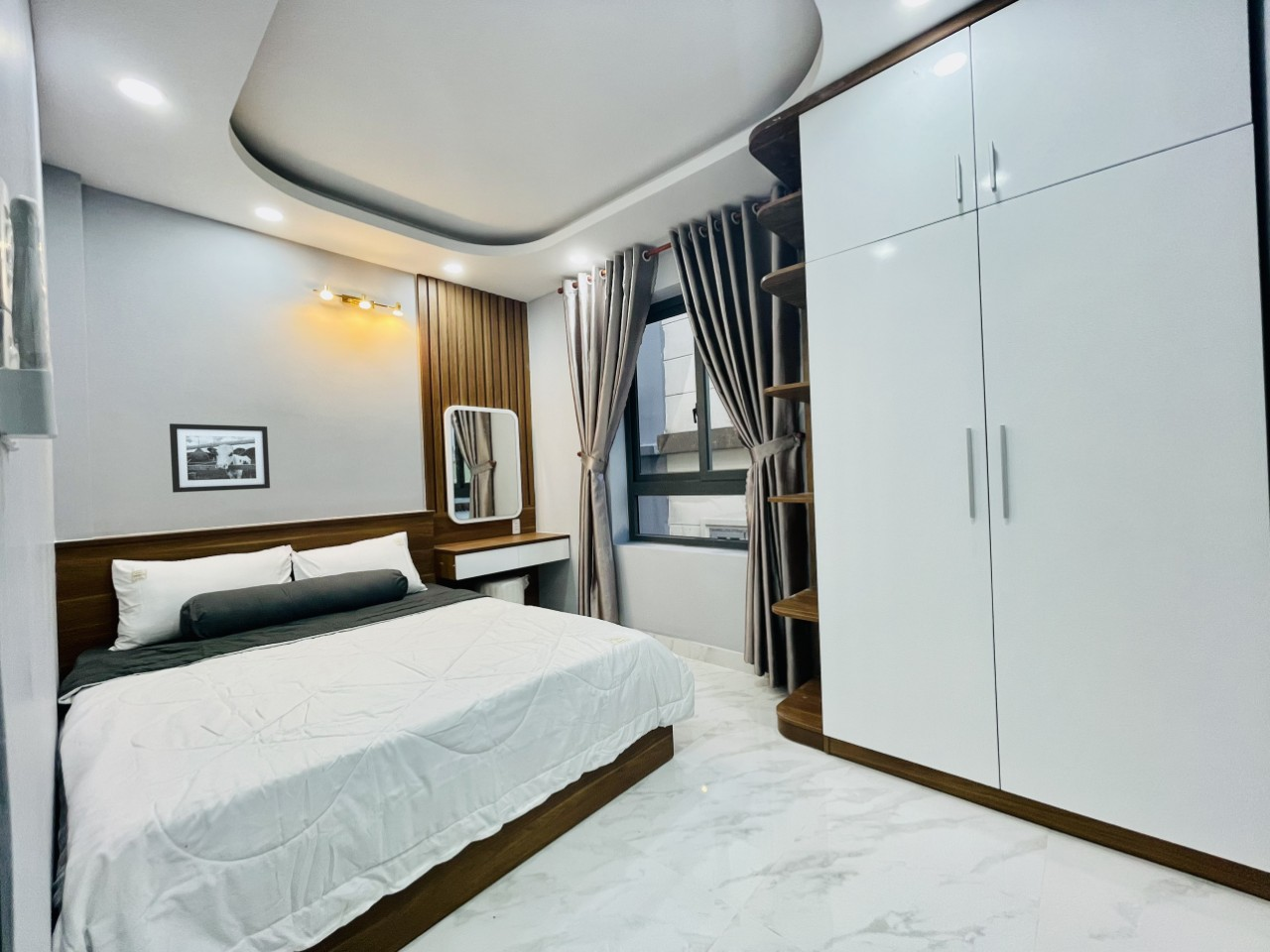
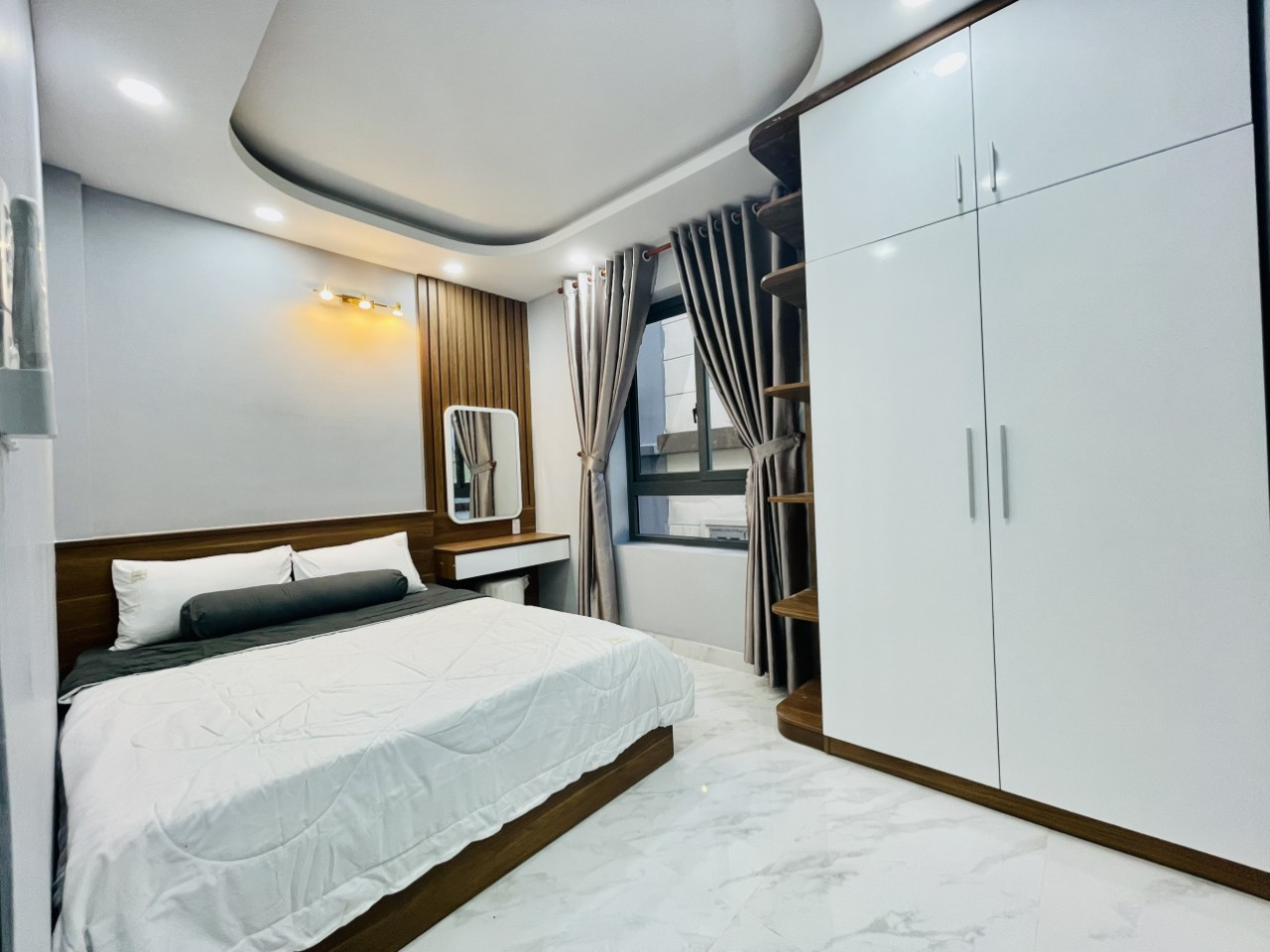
- picture frame (222, 457)
